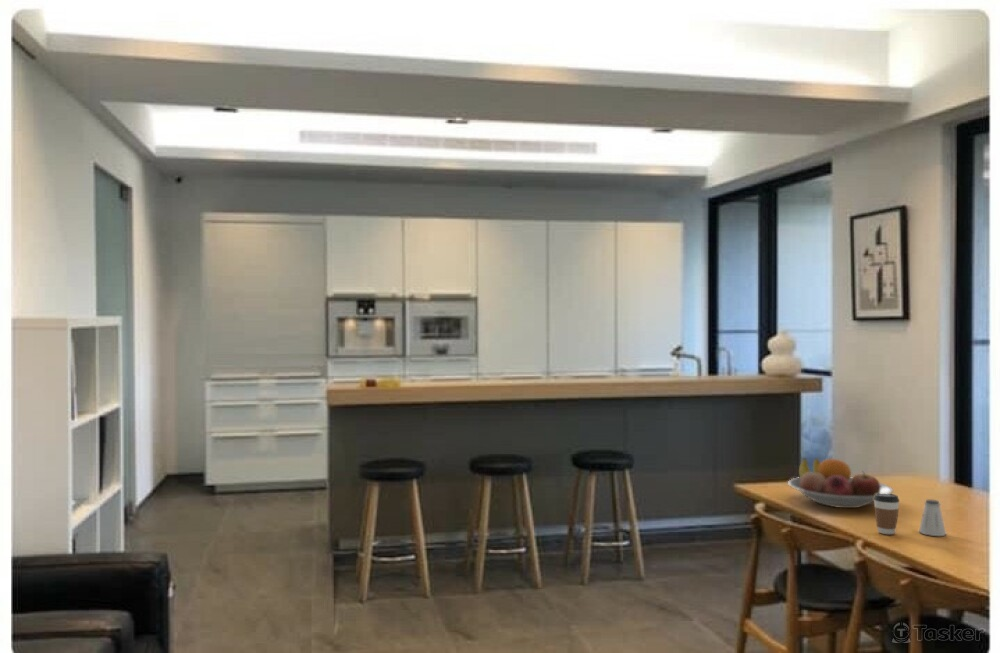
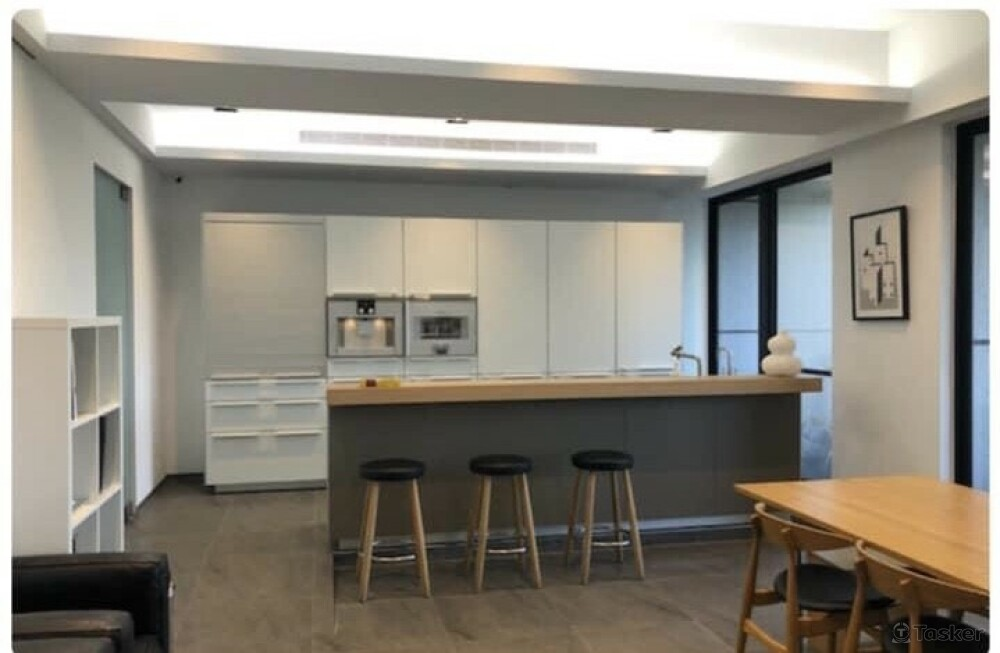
- saltshaker (932, 516)
- fruit bowl (839, 481)
- coffee cup (886, 513)
